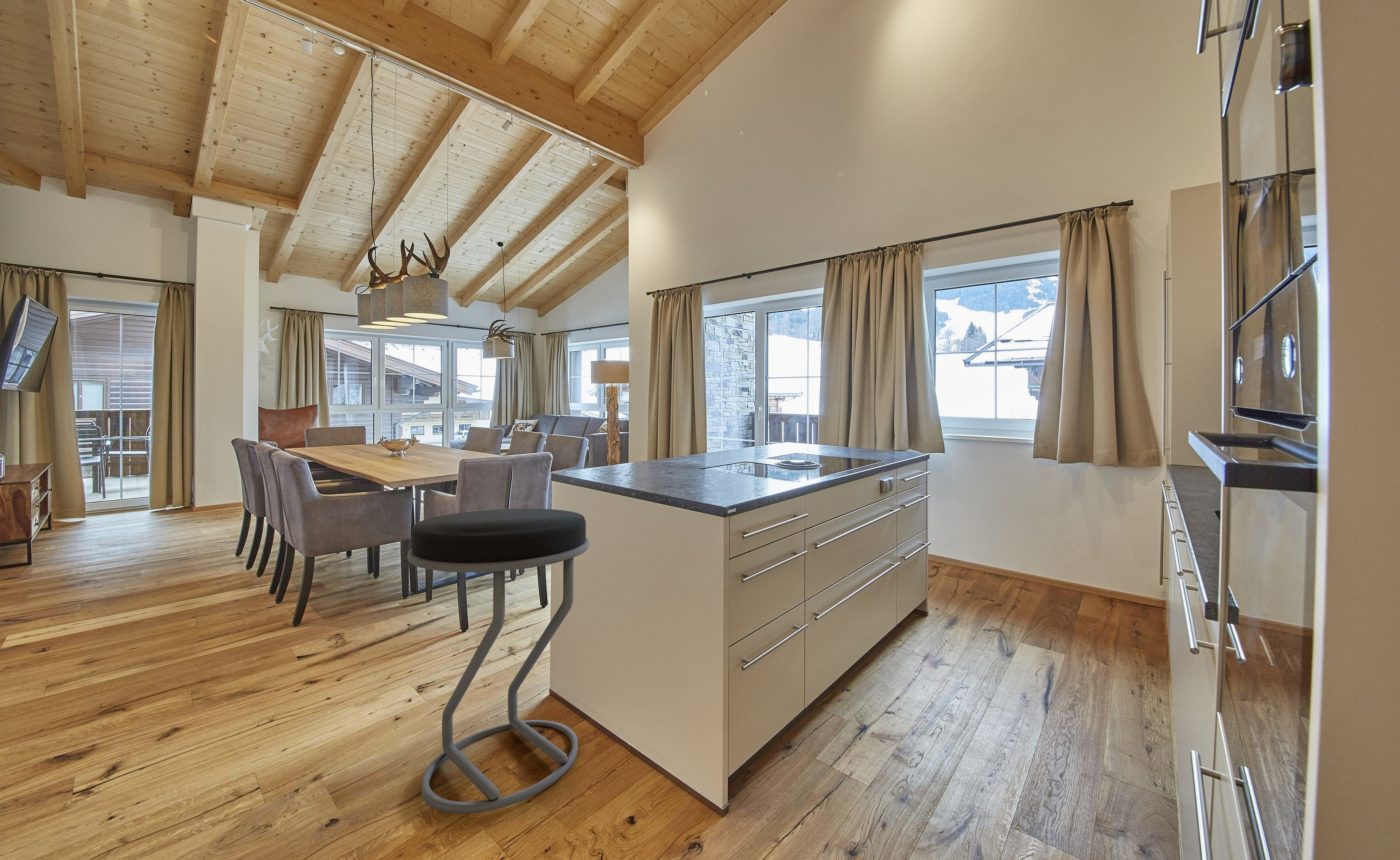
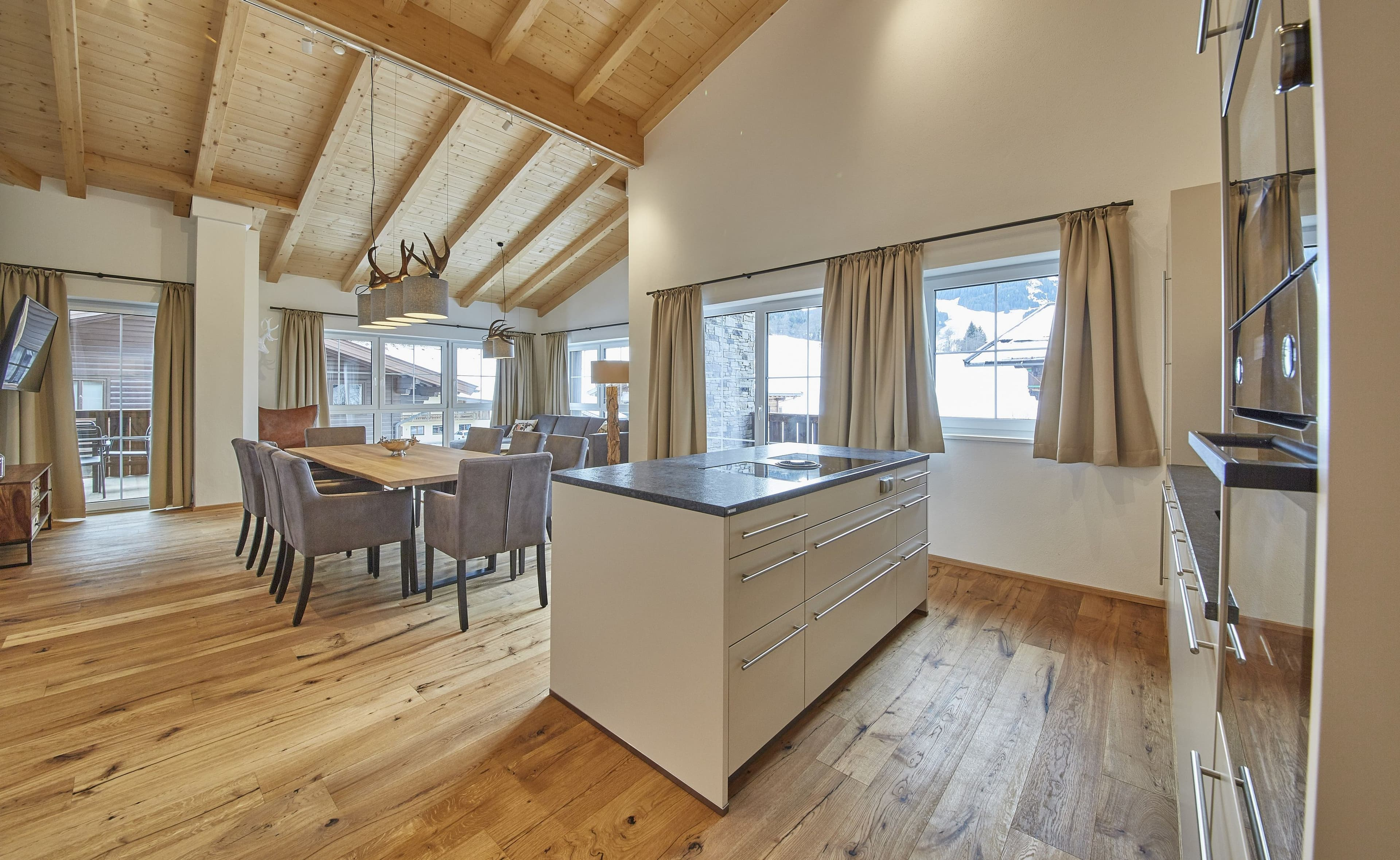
- stool (496, 638)
